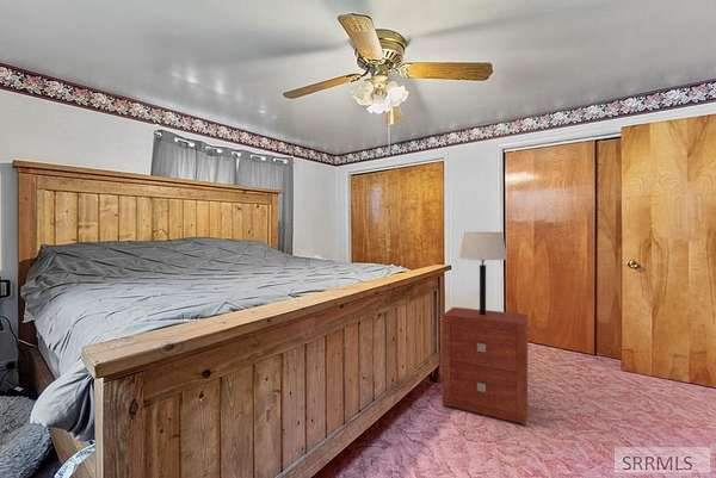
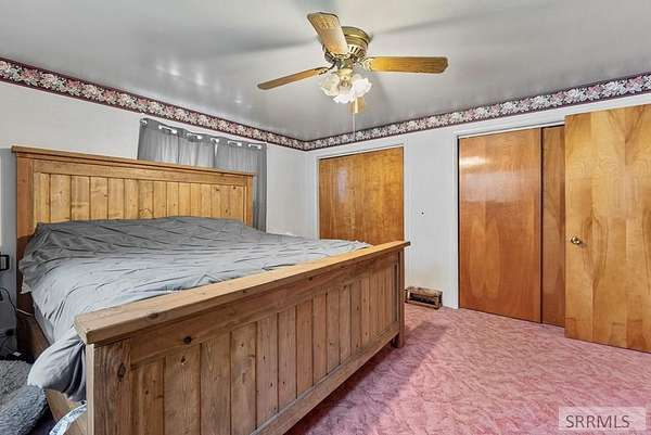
- table lamp (482, 273)
- nightstand (484, 360)
